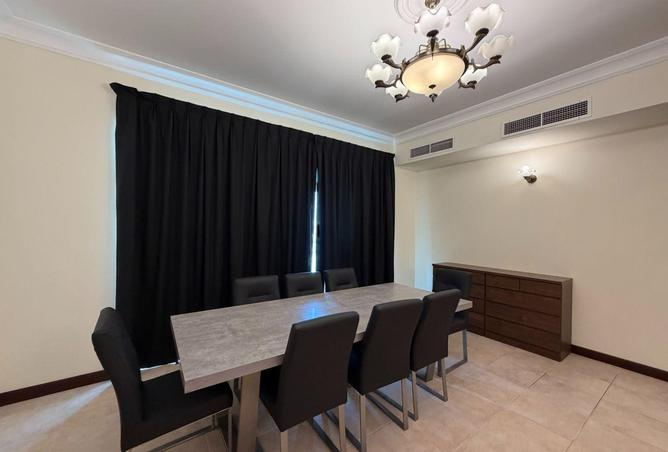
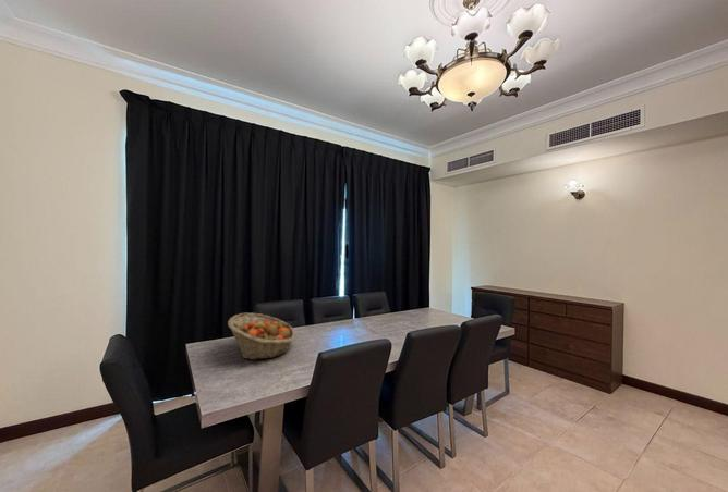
+ fruit basket (263, 333)
